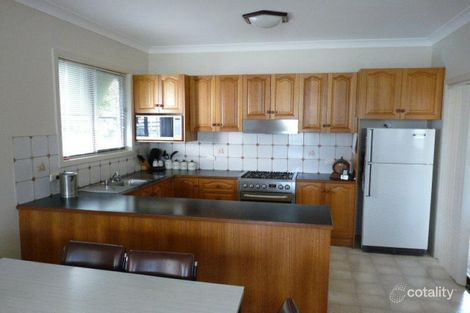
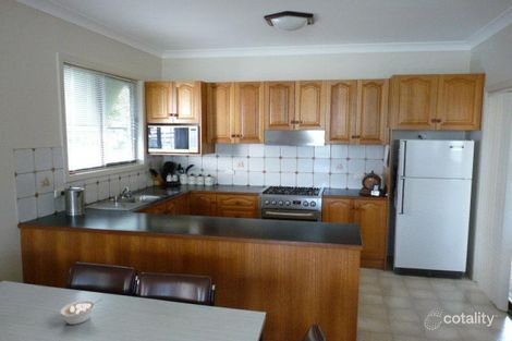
+ legume (80, 310)
